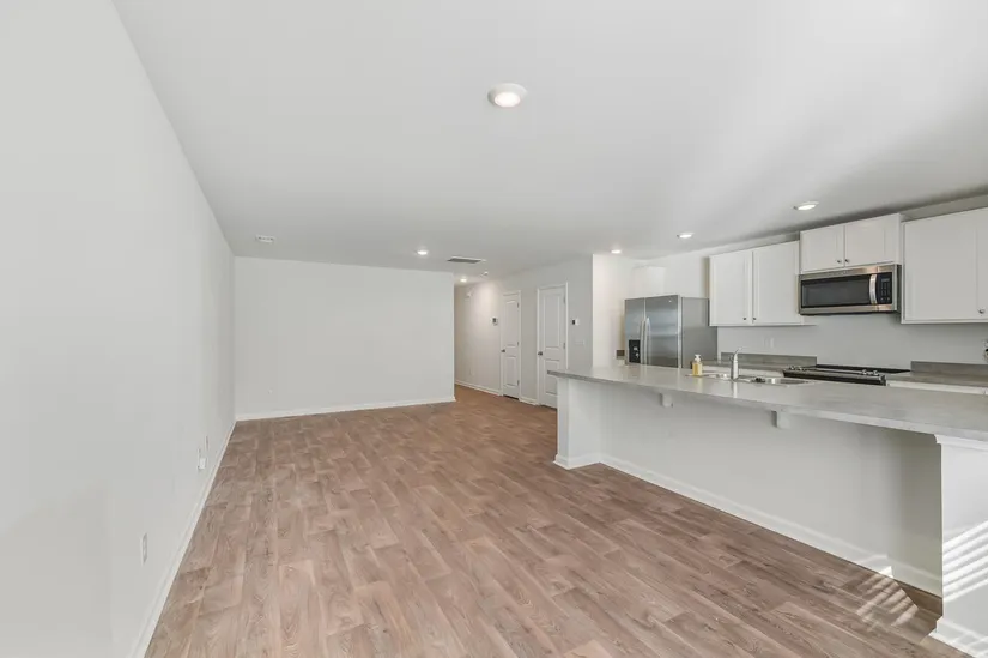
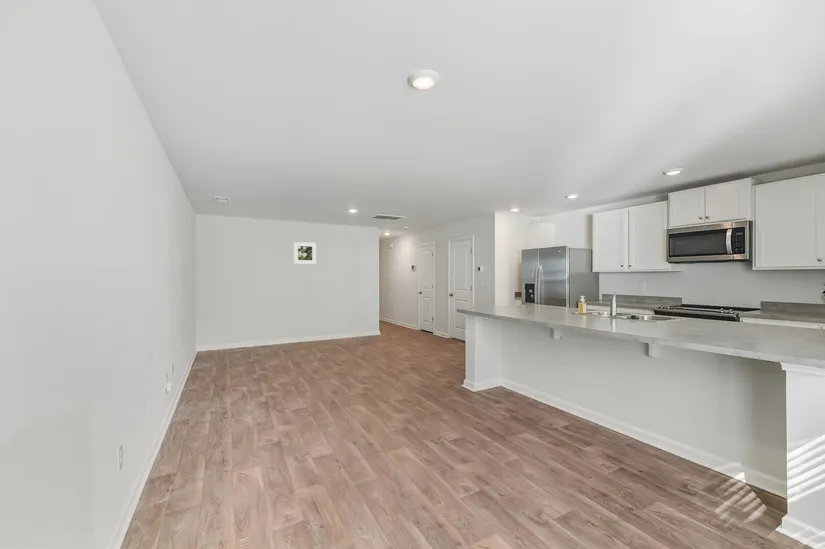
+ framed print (305, 253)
